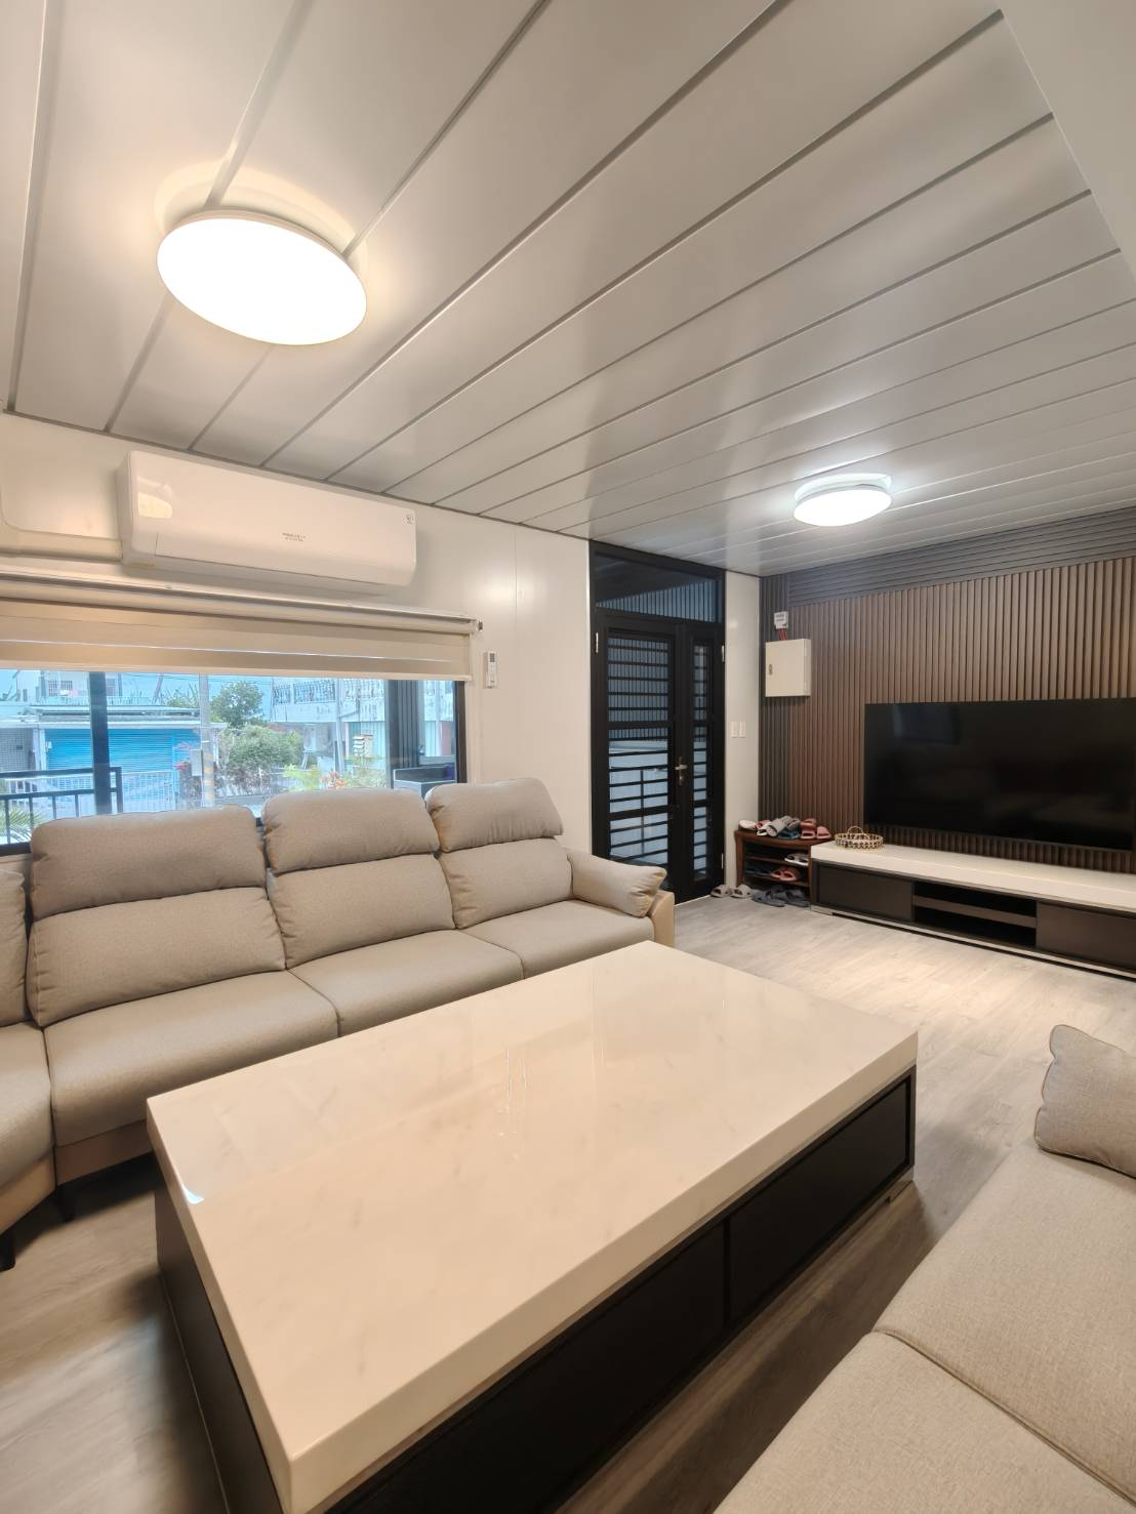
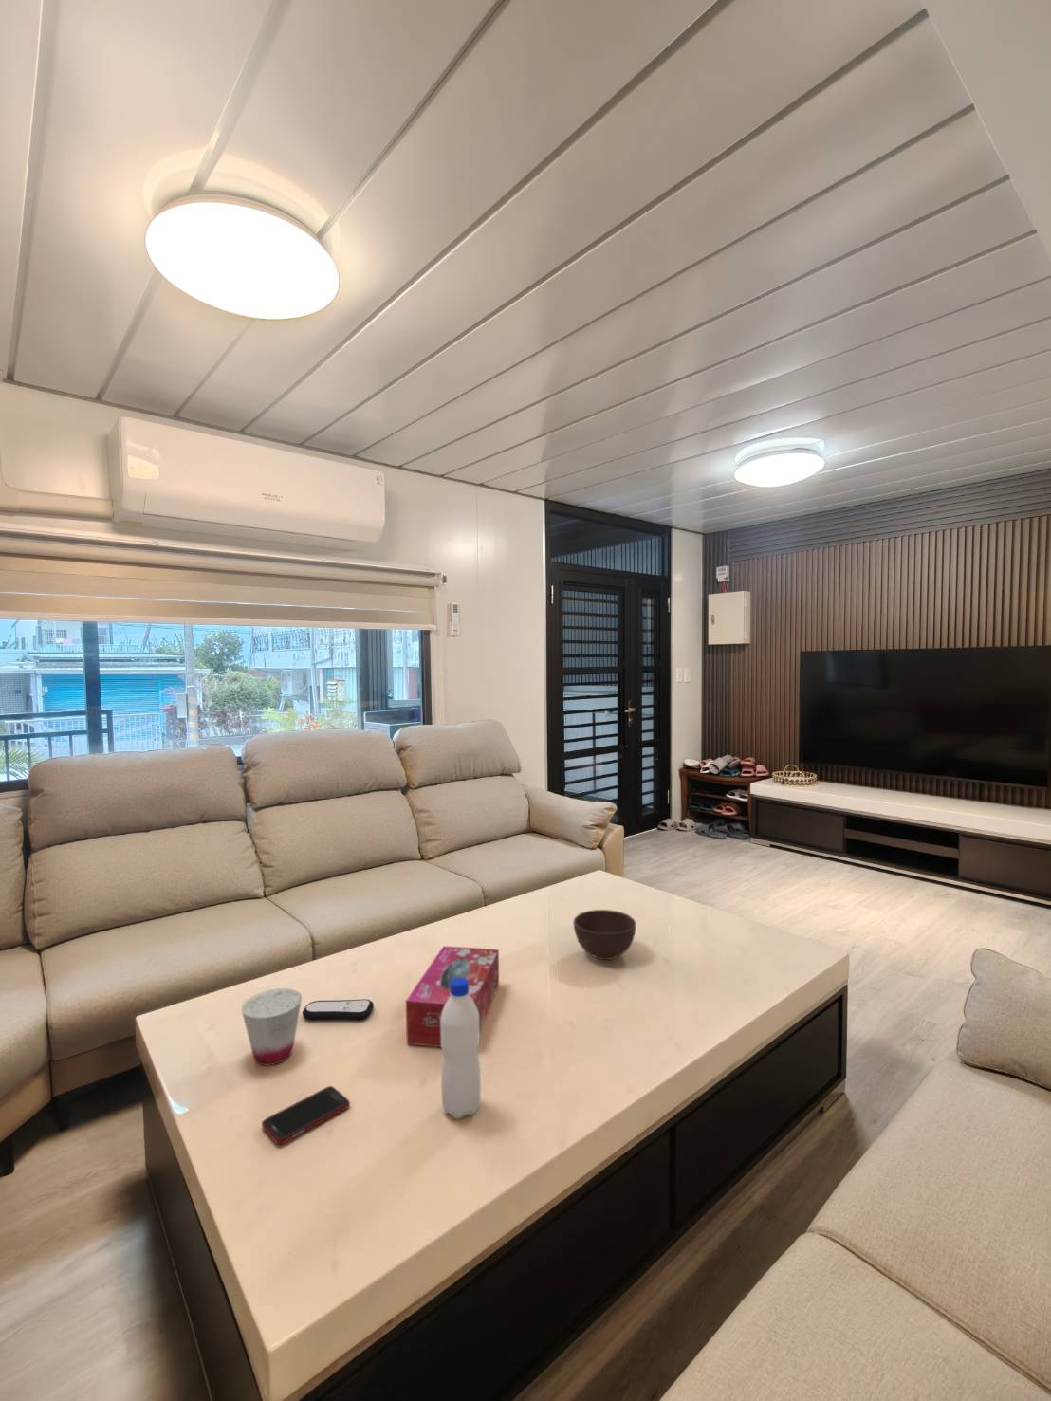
+ remote control (338, 1009)
+ cell phone (307, 1114)
+ water bottle (460, 1044)
+ bowl (604, 938)
+ cup (273, 1028)
+ tissue box (449, 991)
